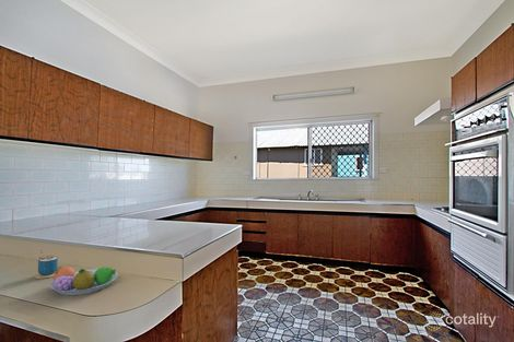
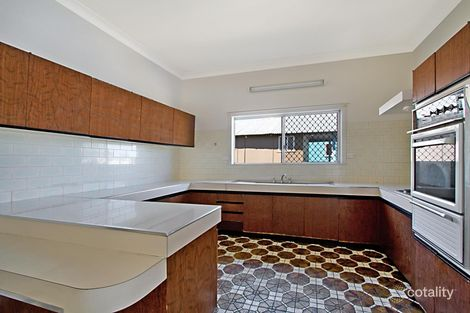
- cup (48, 261)
- fruit bowl (86, 273)
